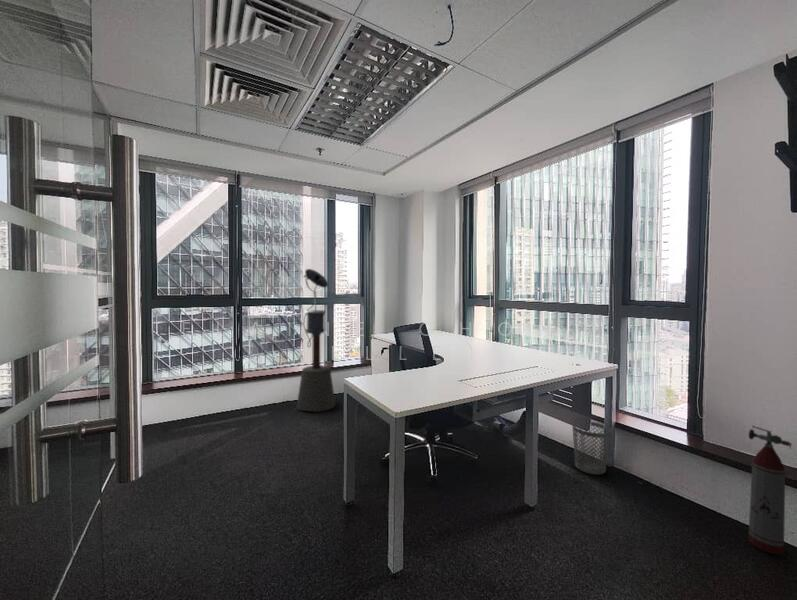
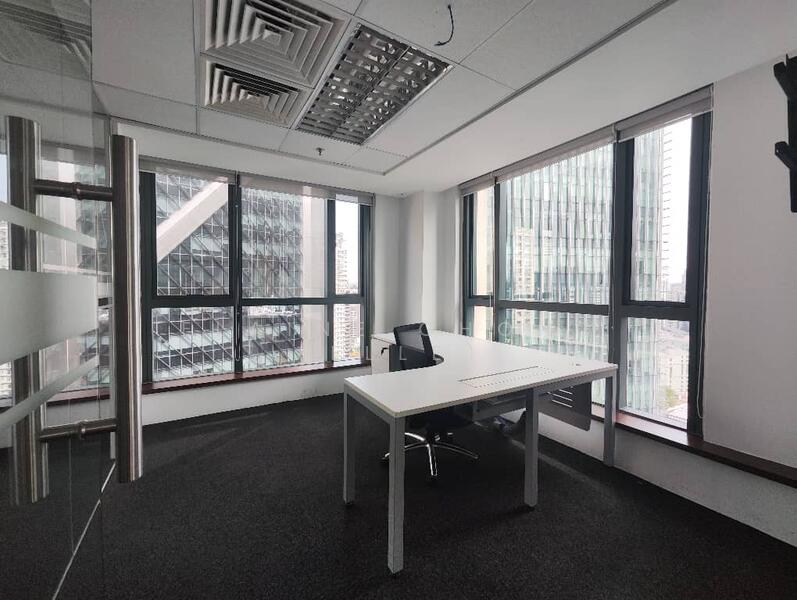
- fire extinguisher (767, 488)
- wastebasket (590, 447)
- floor lamp (316, 337)
